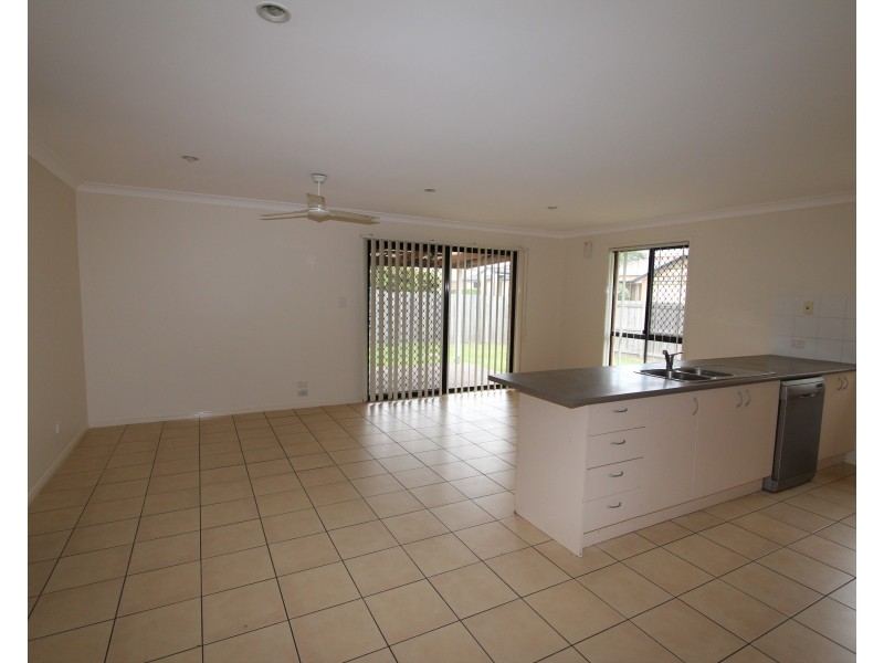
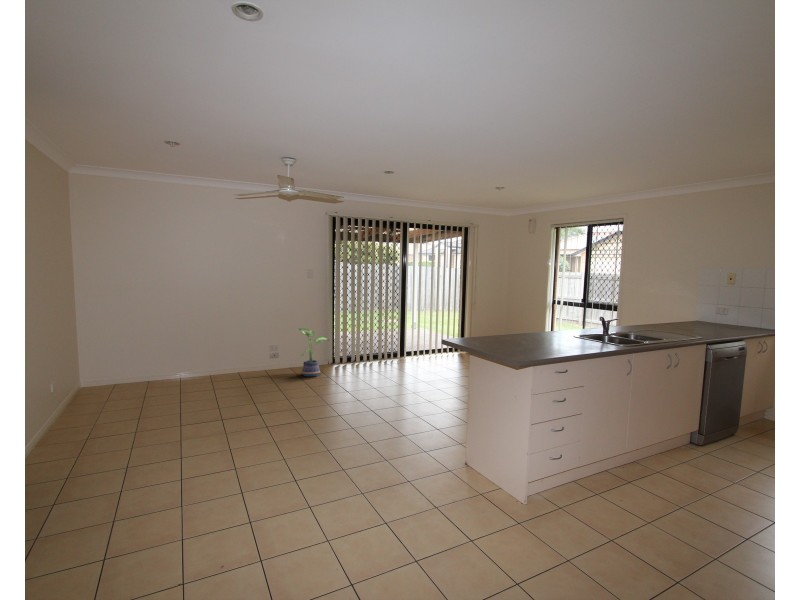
+ potted plant (312, 351)
